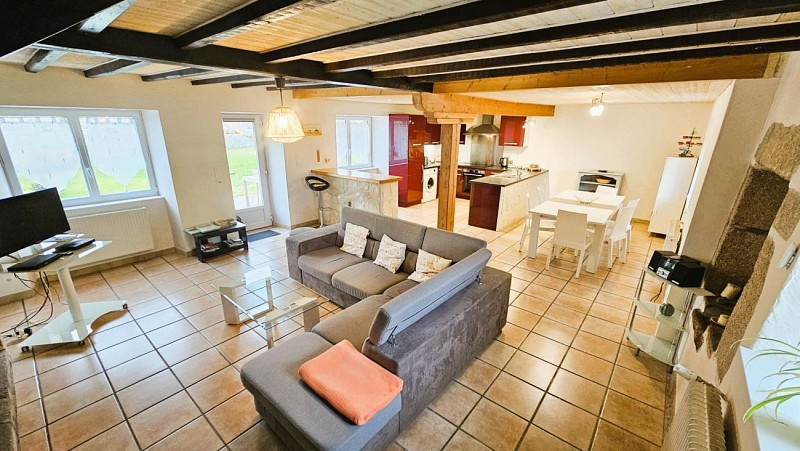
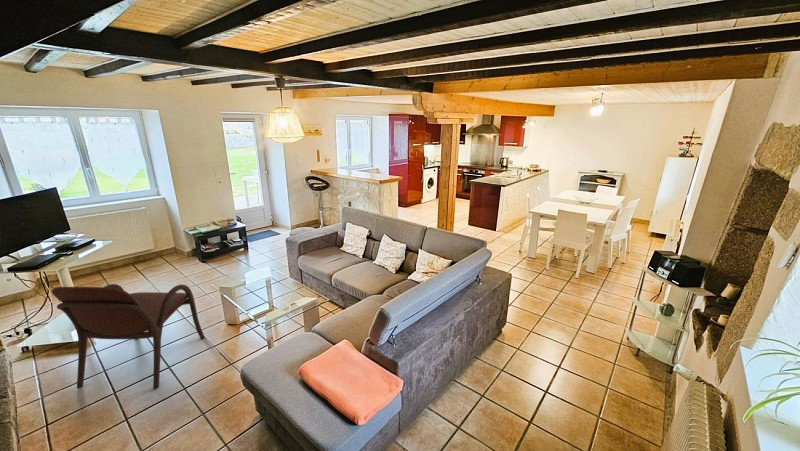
+ armchair (133, 316)
